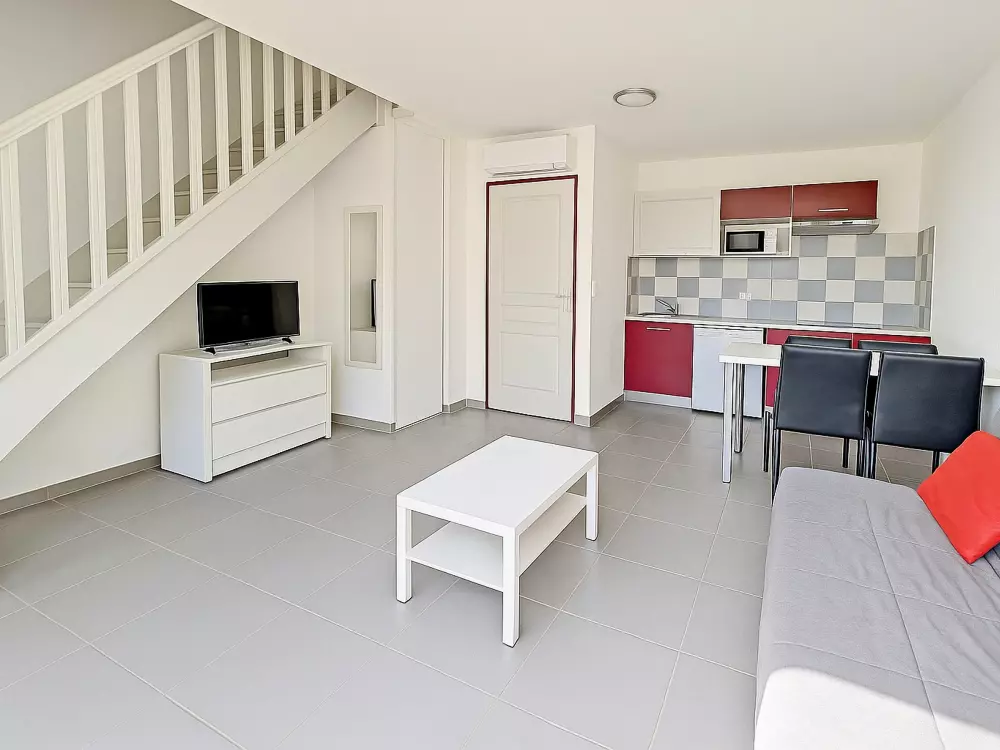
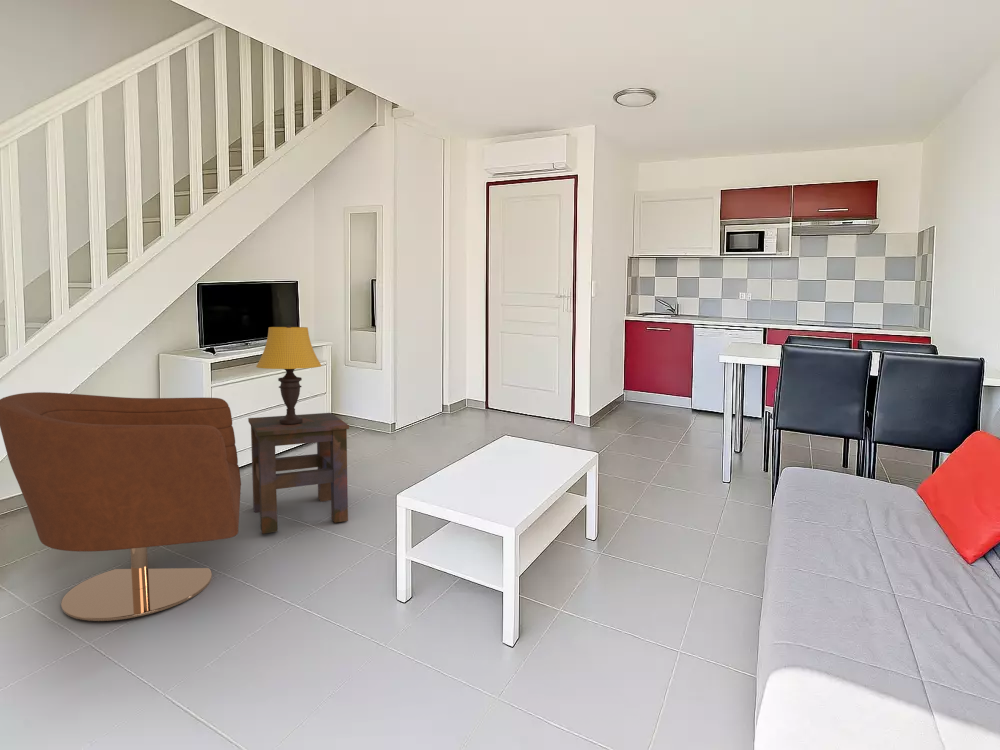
+ table lamp (289, 374)
+ side table (298, 468)
+ armchair (132, 492)
